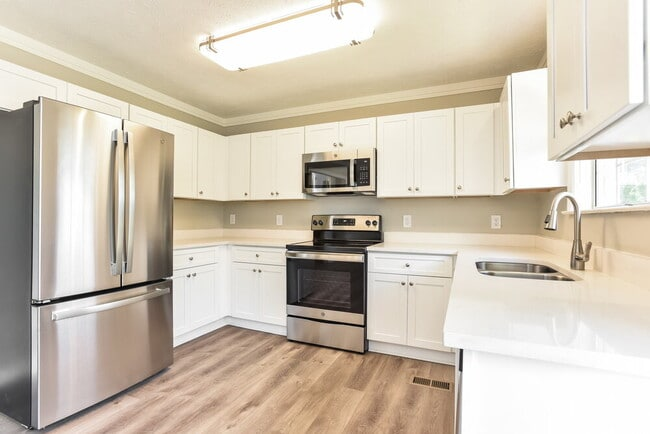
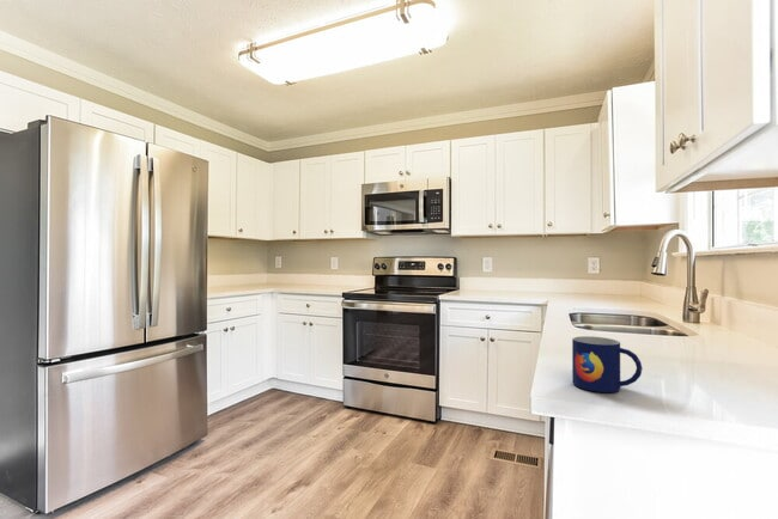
+ mug (606, 365)
